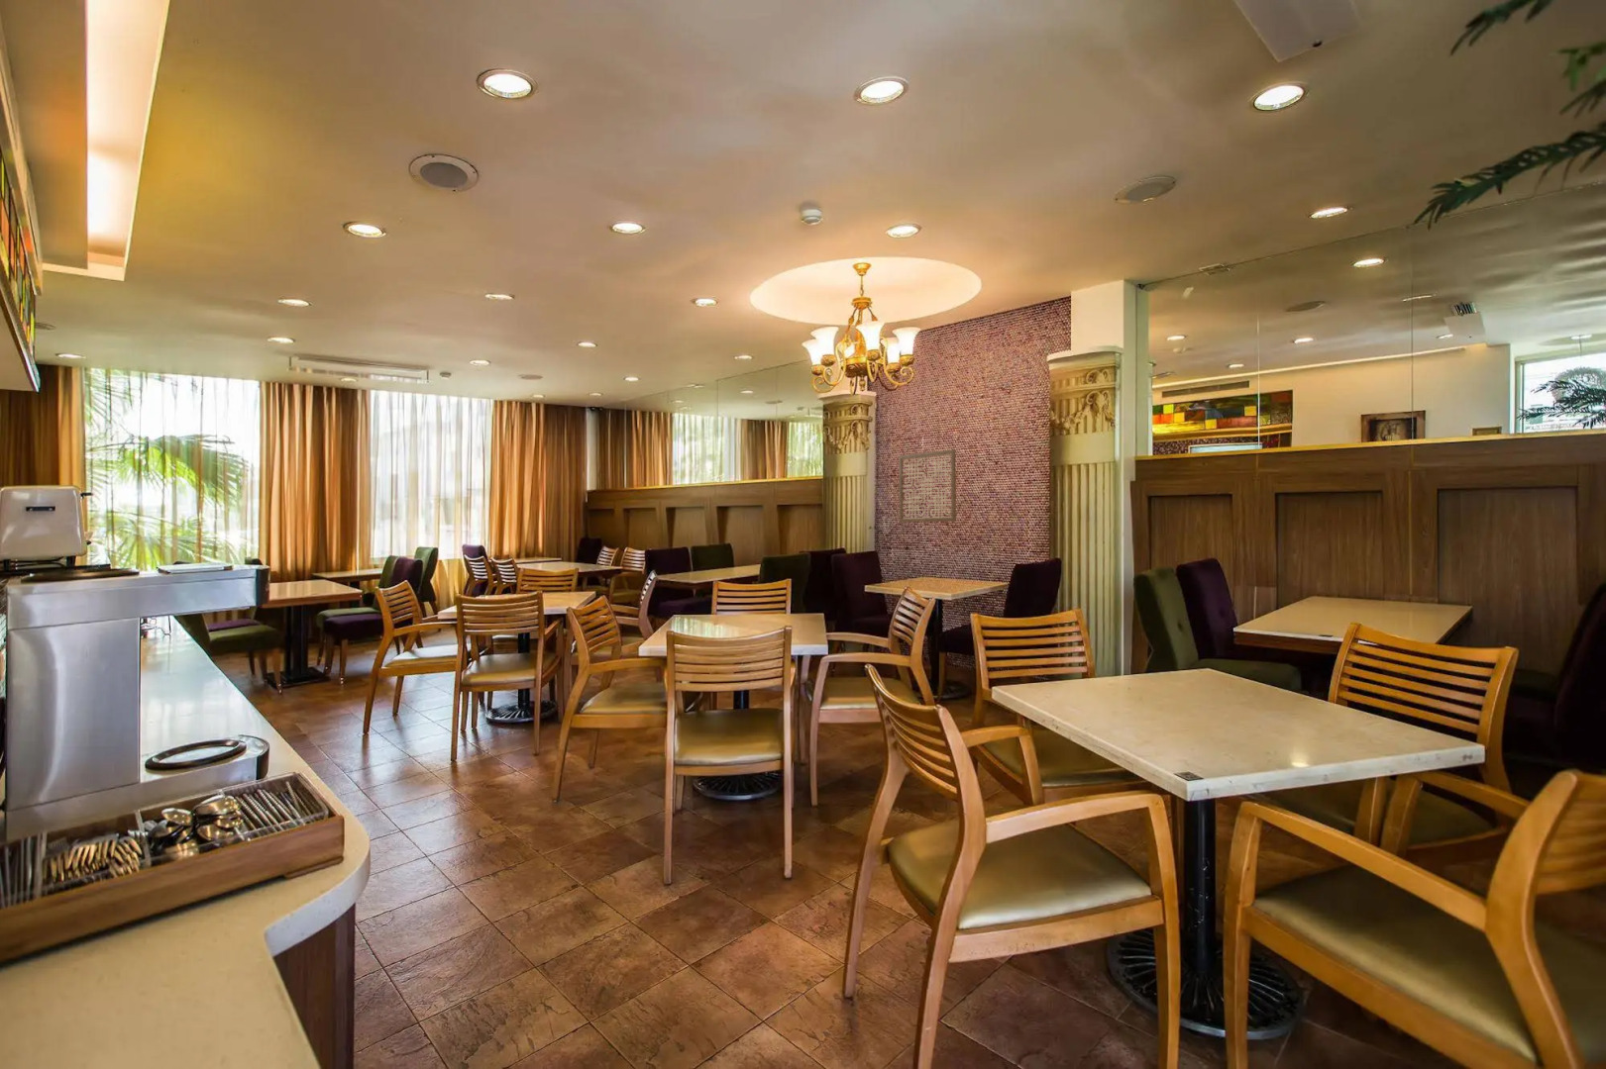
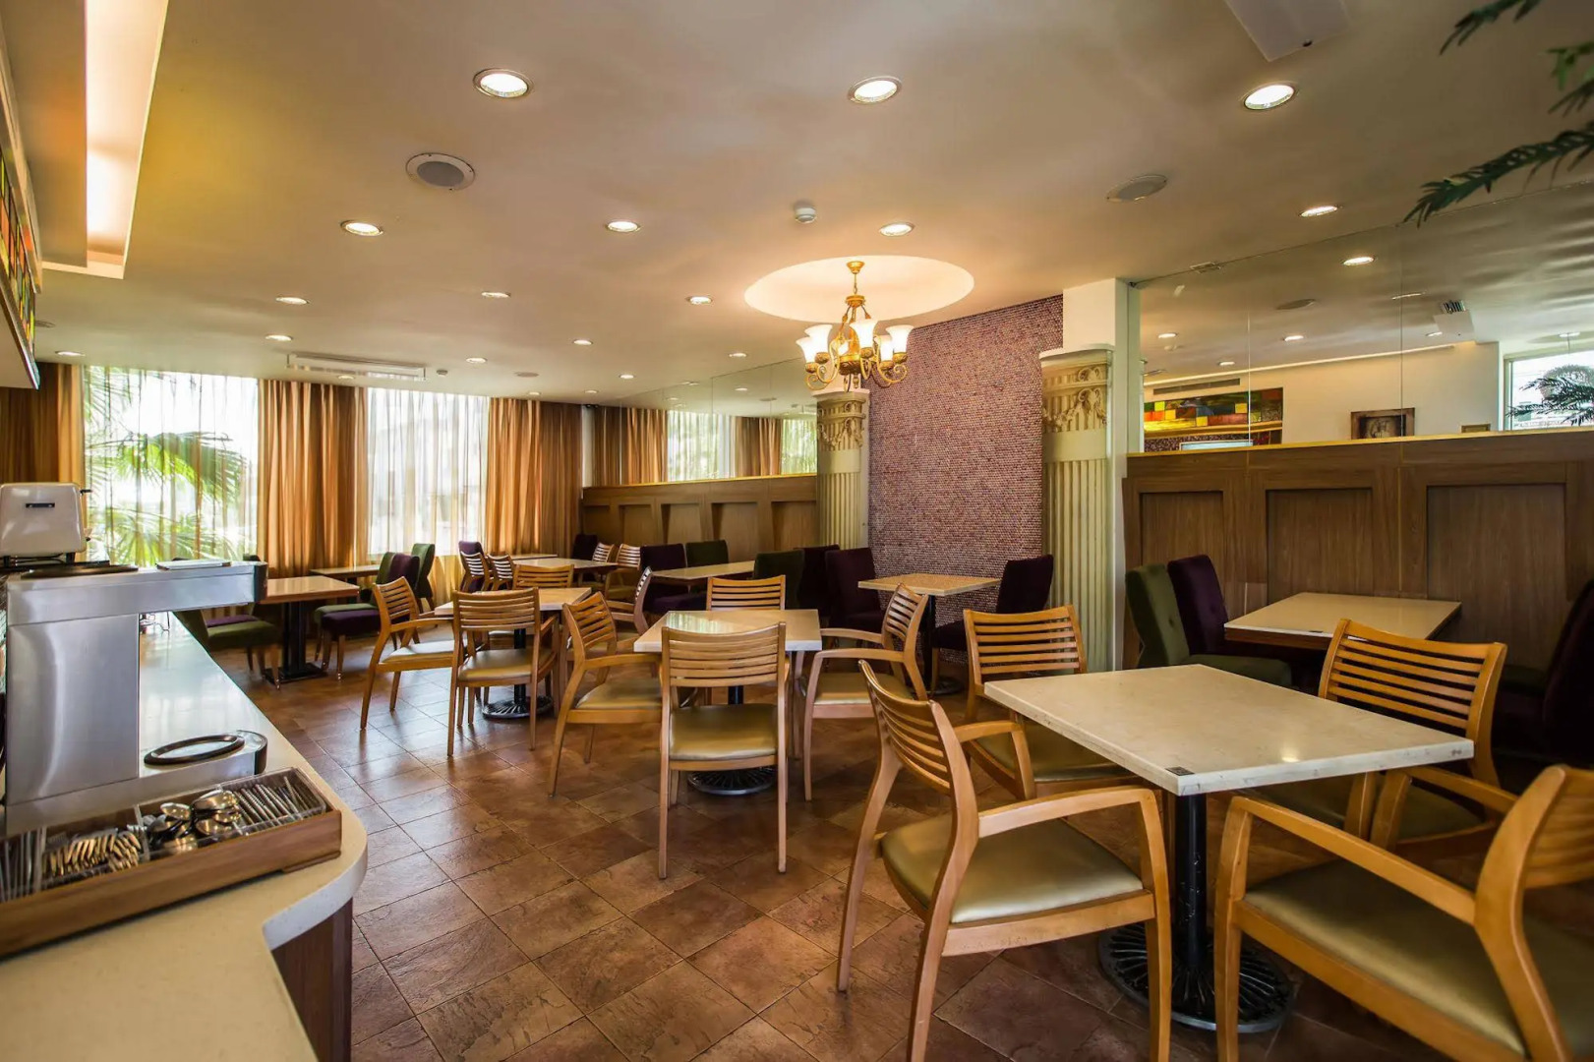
- wall art (927, 486)
